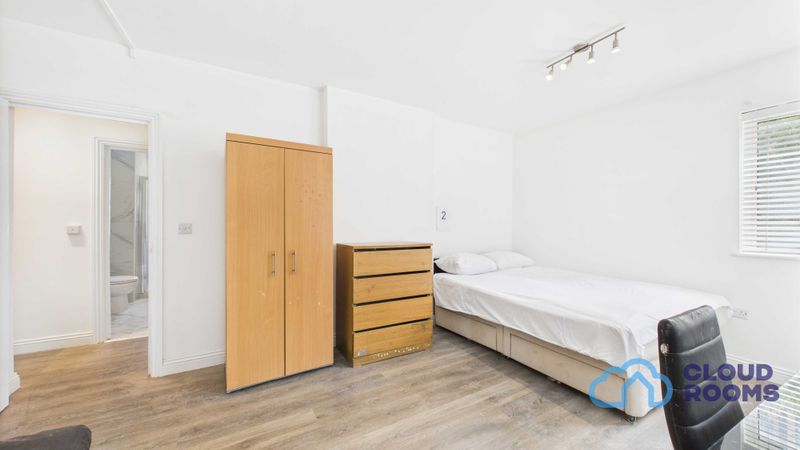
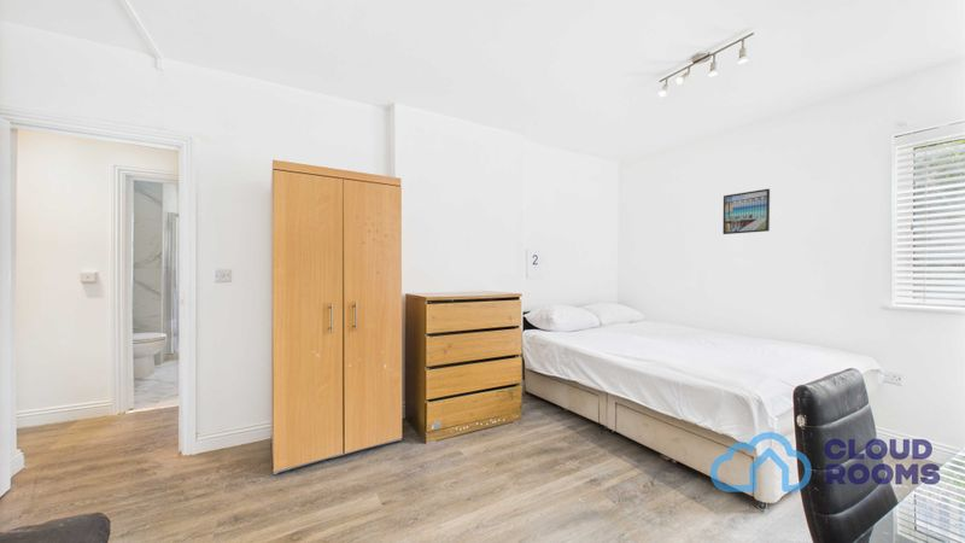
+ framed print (744, 212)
